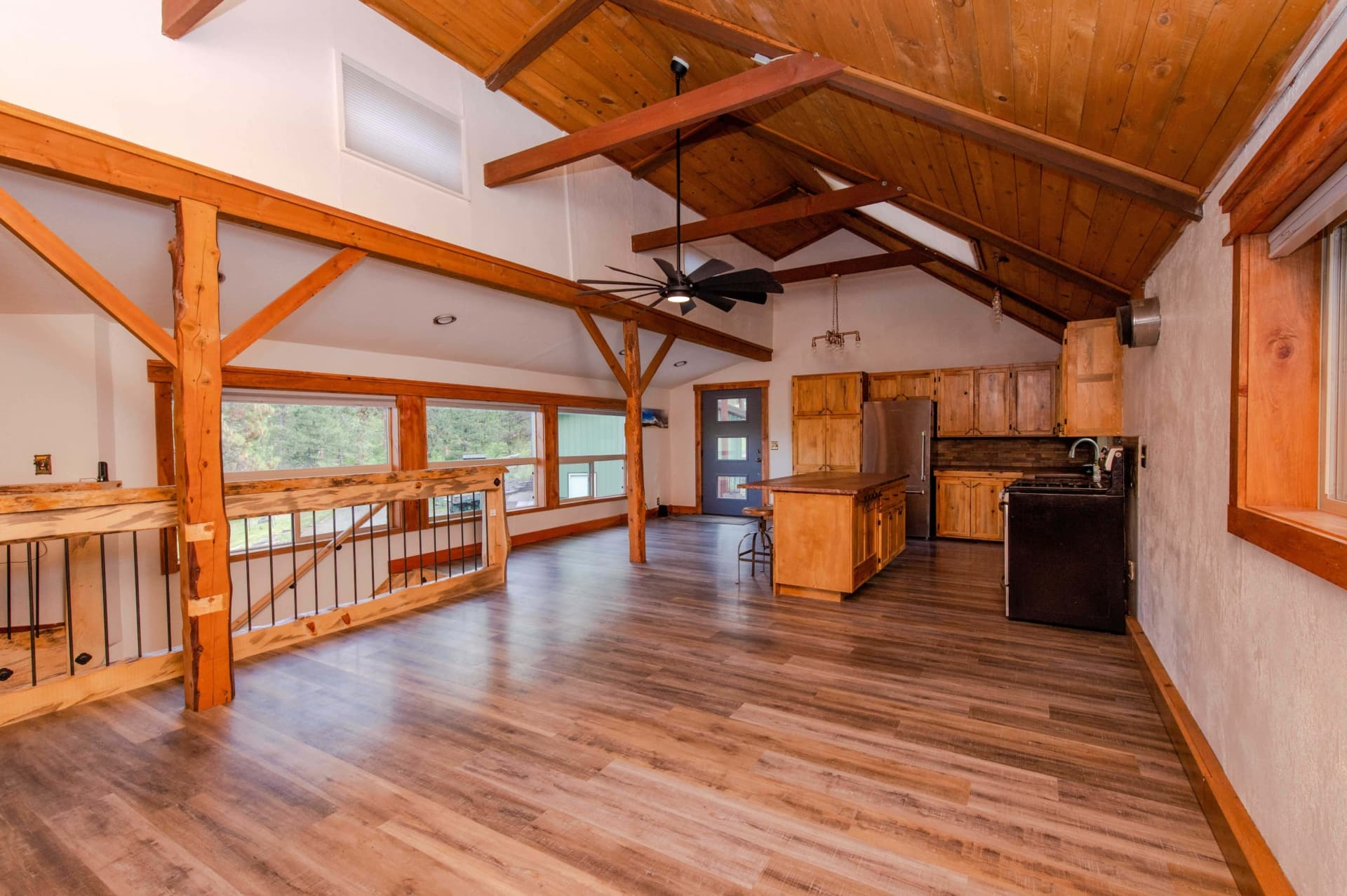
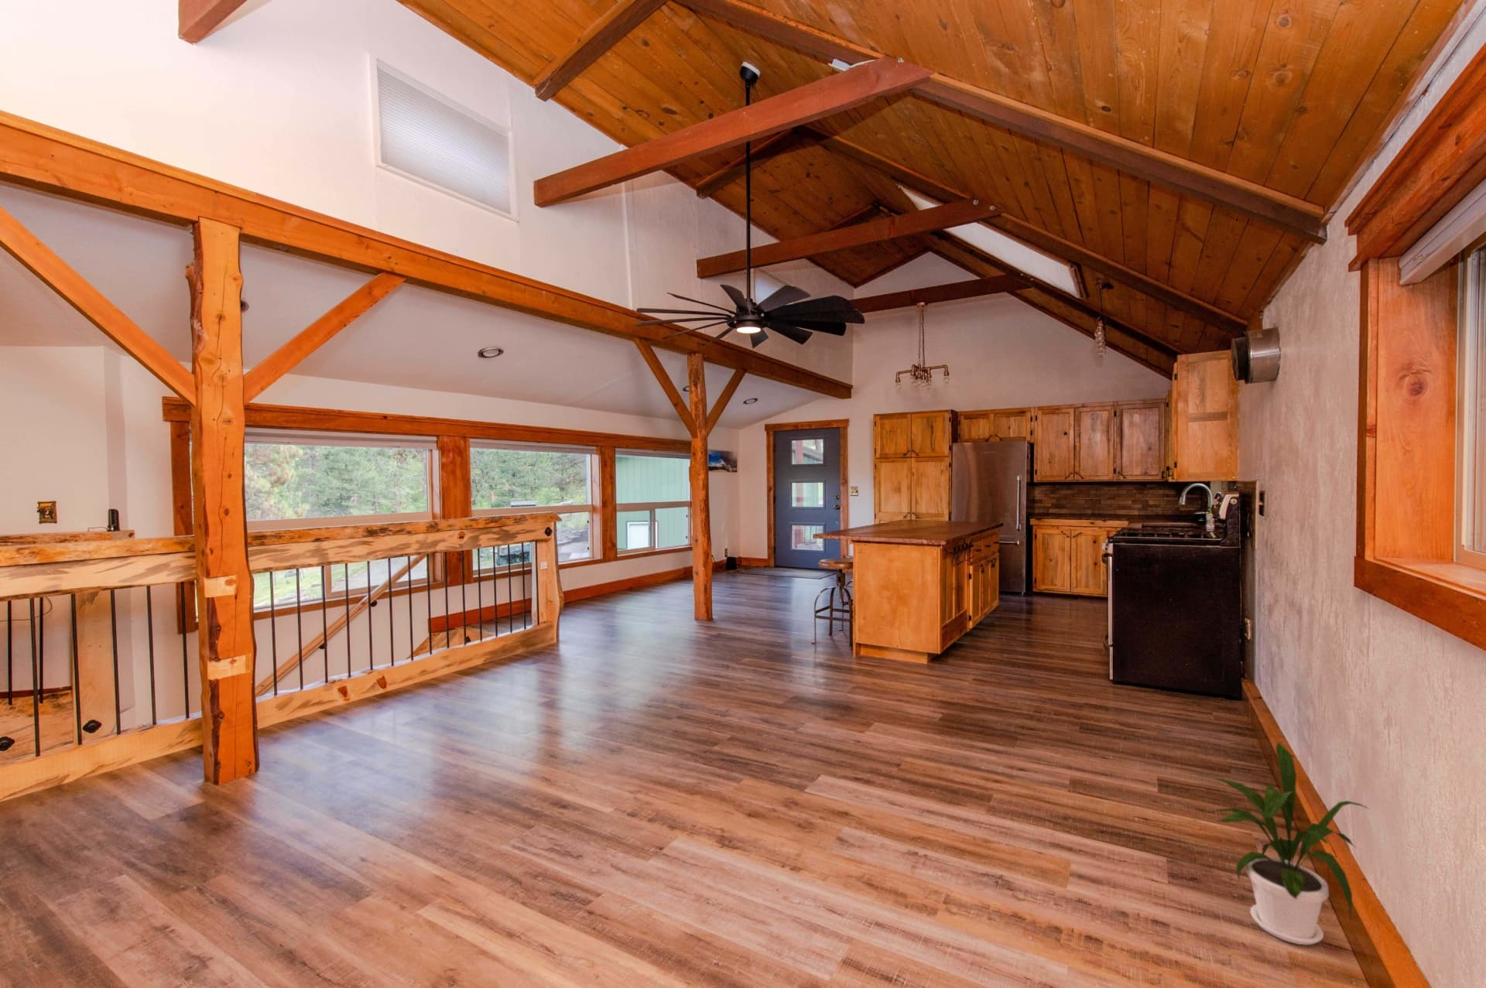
+ house plant (1282, 842)
